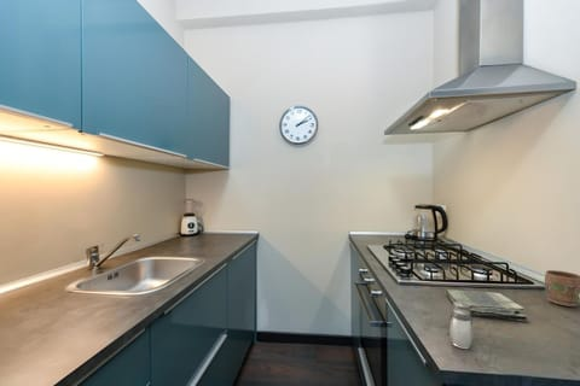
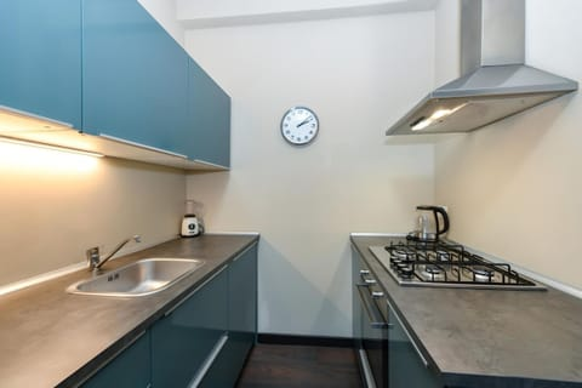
- mug (563, 287)
- dish towel (482, 302)
- salt and pepper shaker (460, 323)
